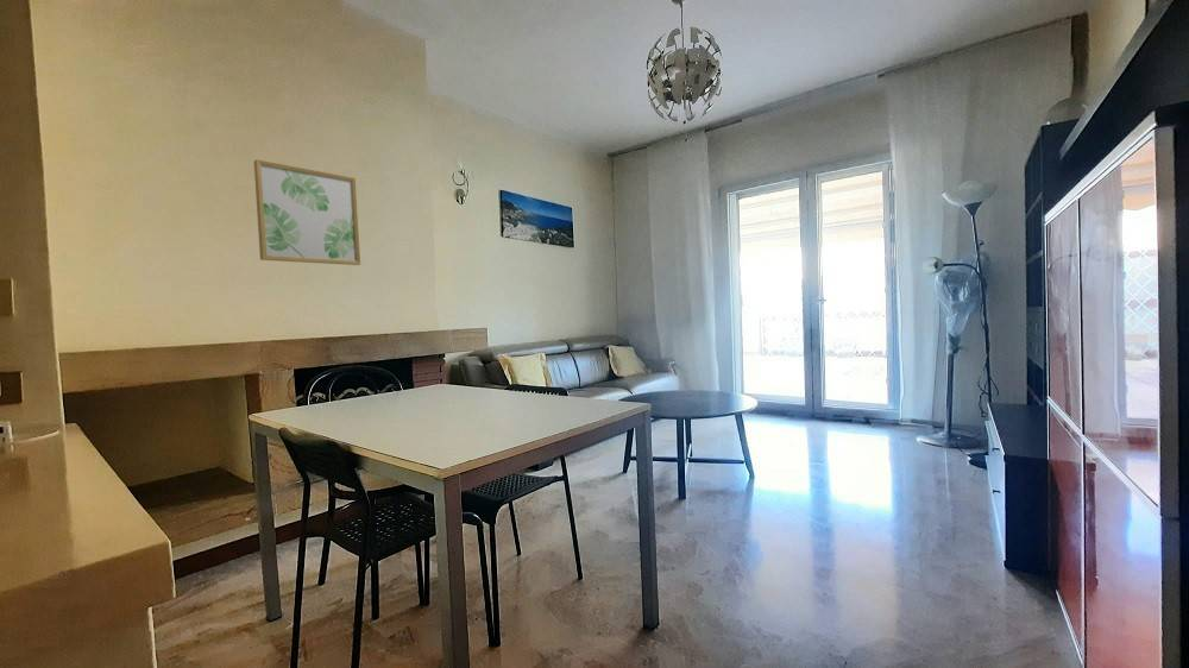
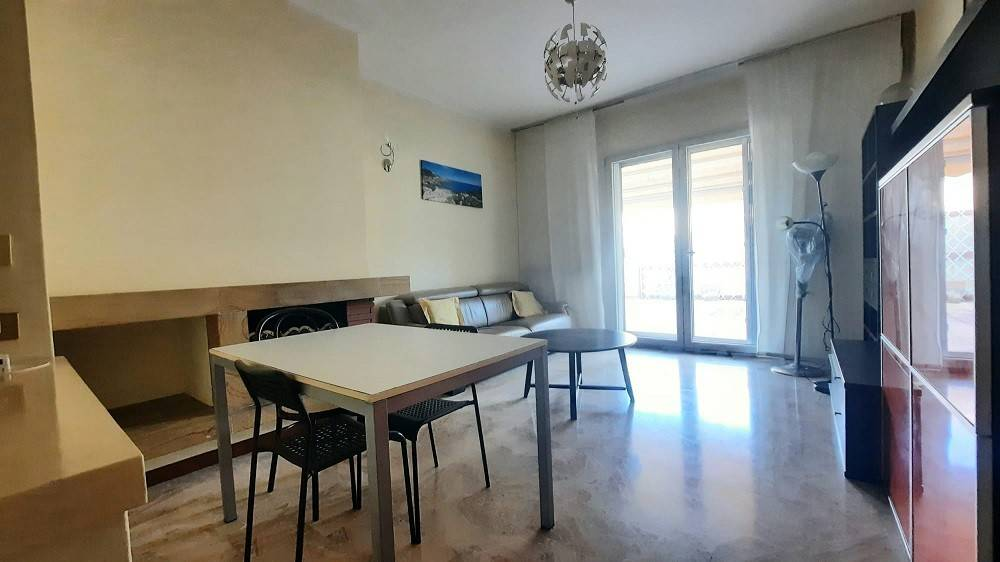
- wall art (310, 216)
